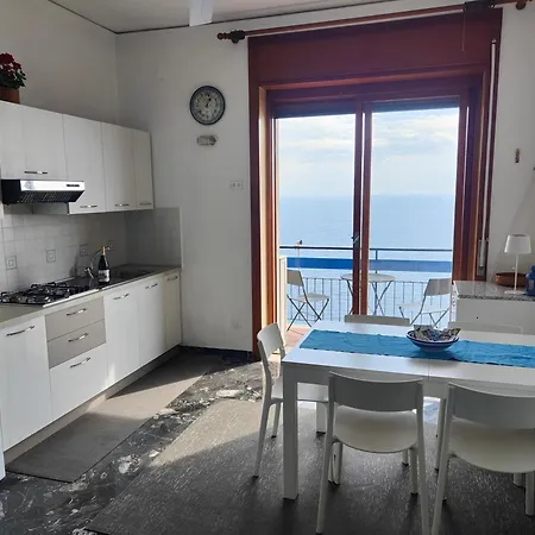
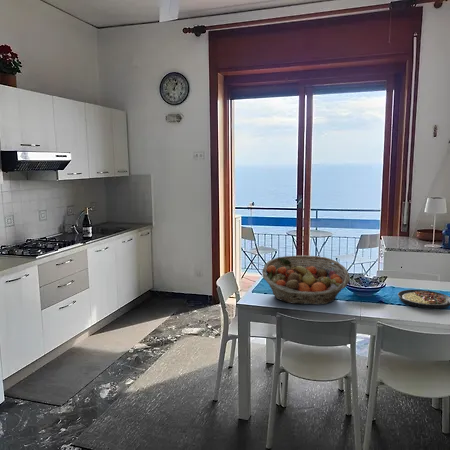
+ fruit basket (304, 279)
+ plate (424, 297)
